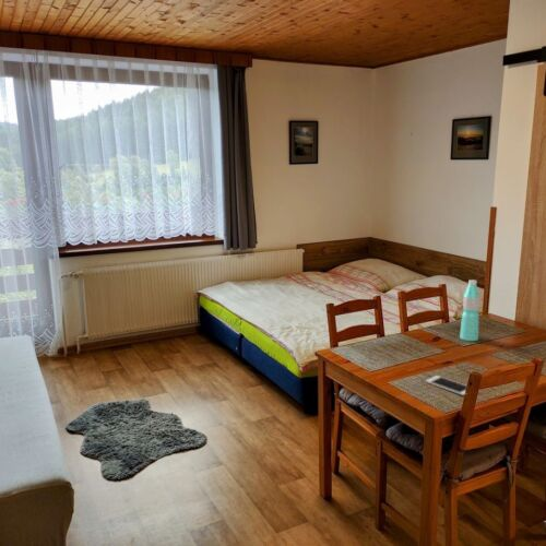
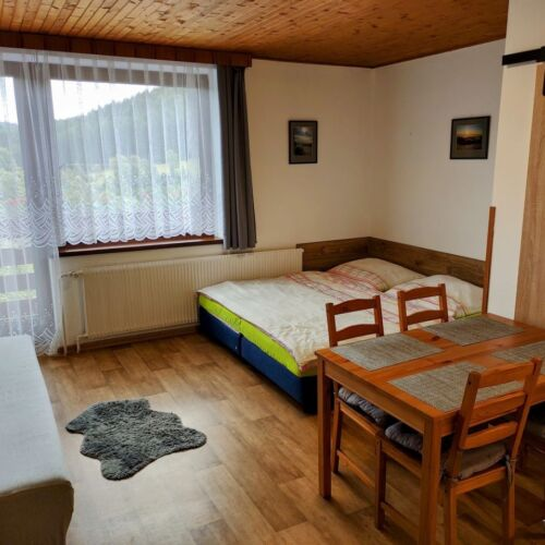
- cell phone (449, 384)
- water bottle (471, 309)
